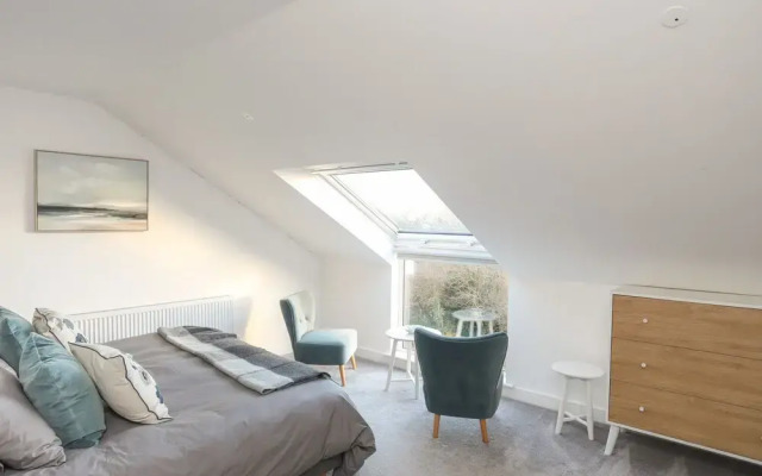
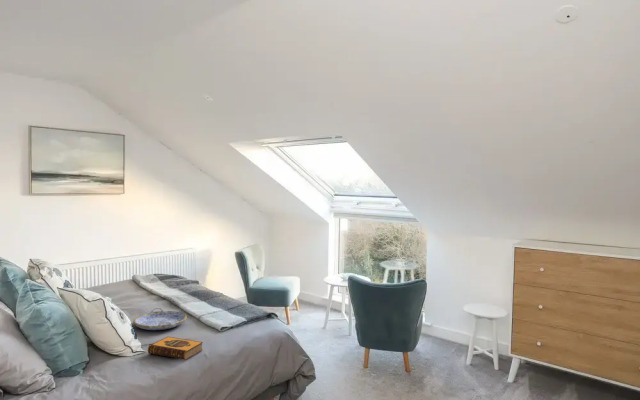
+ serving tray (160, 319)
+ hardback book (175, 348)
